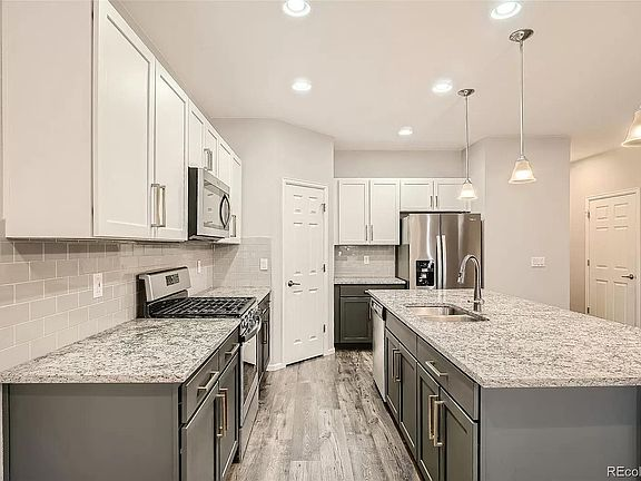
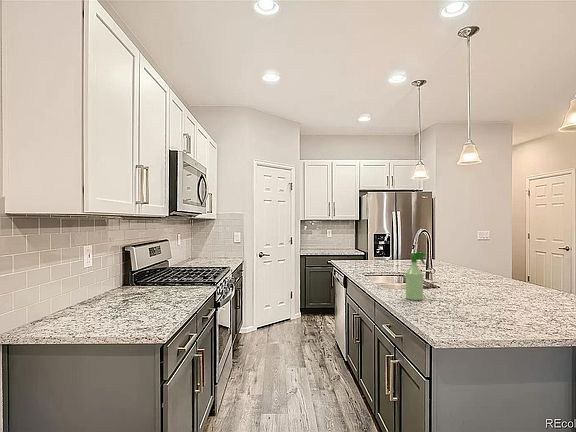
+ spray bottle (414, 275)
